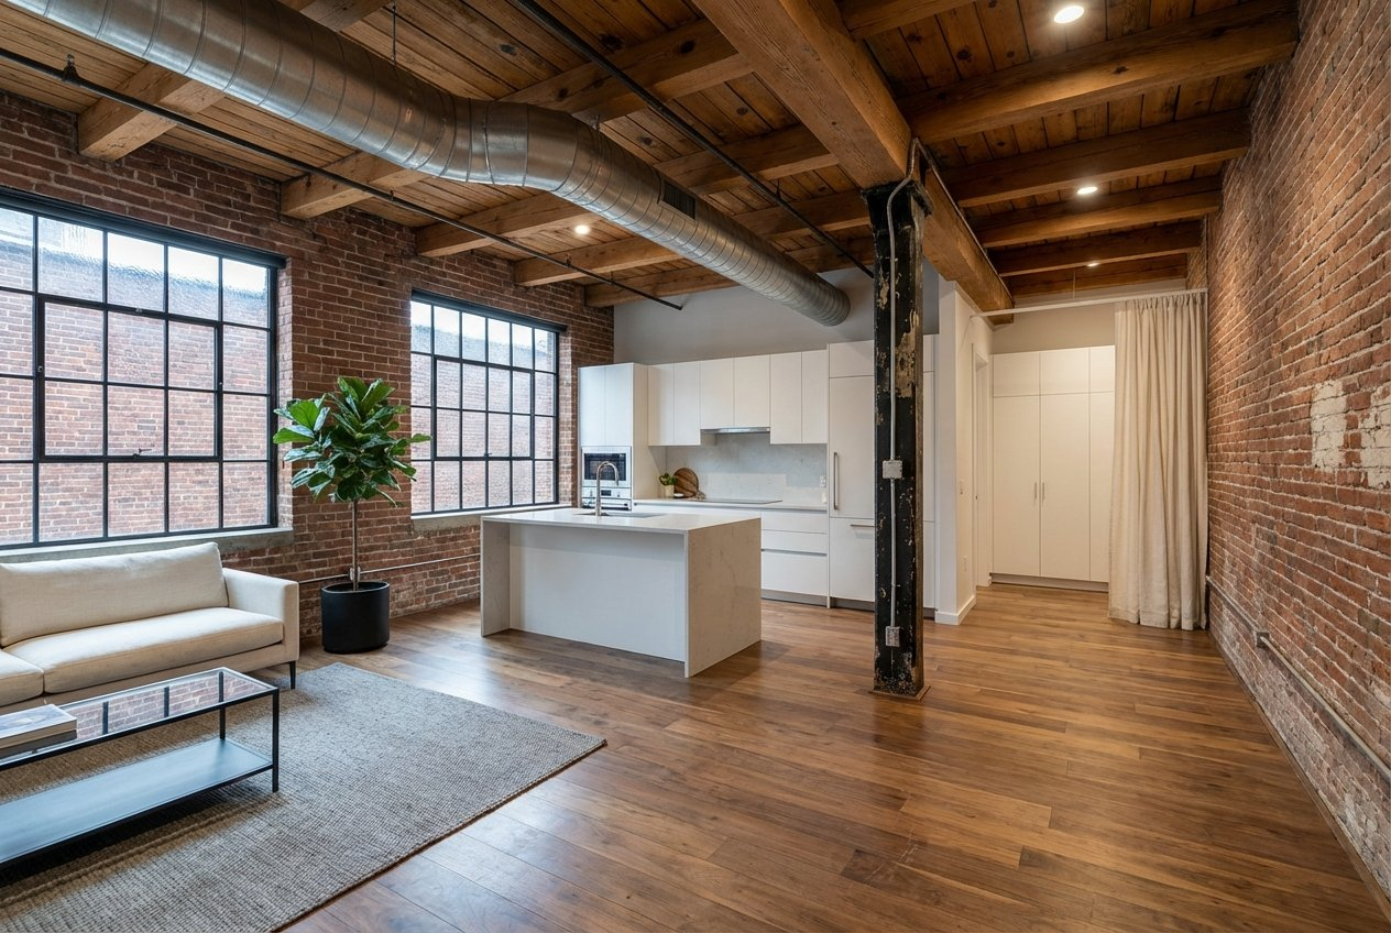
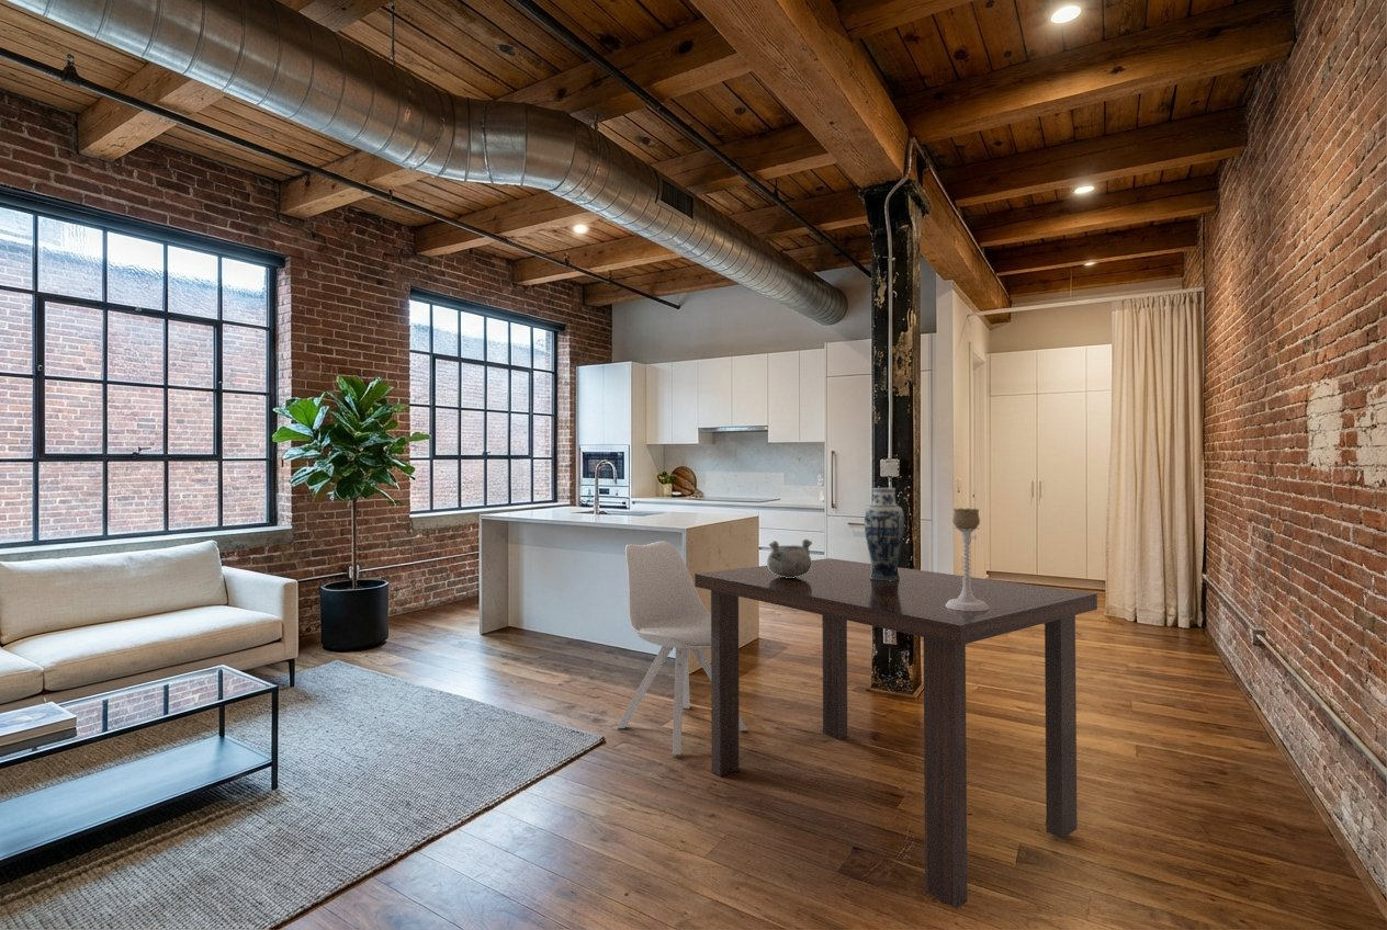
+ dining table (846, 691)
+ decorative bowl (789, 557)
+ candle holder (966, 557)
+ chair (678, 637)
+ vase (883, 532)
